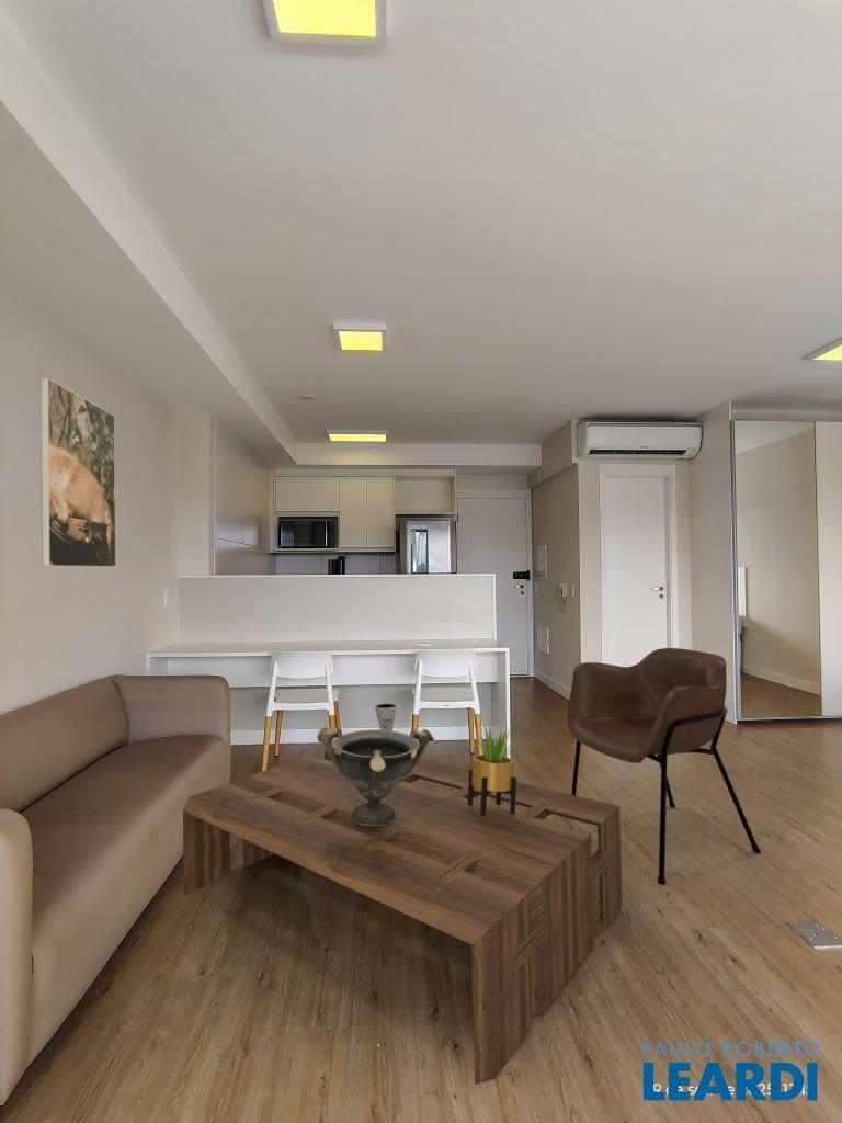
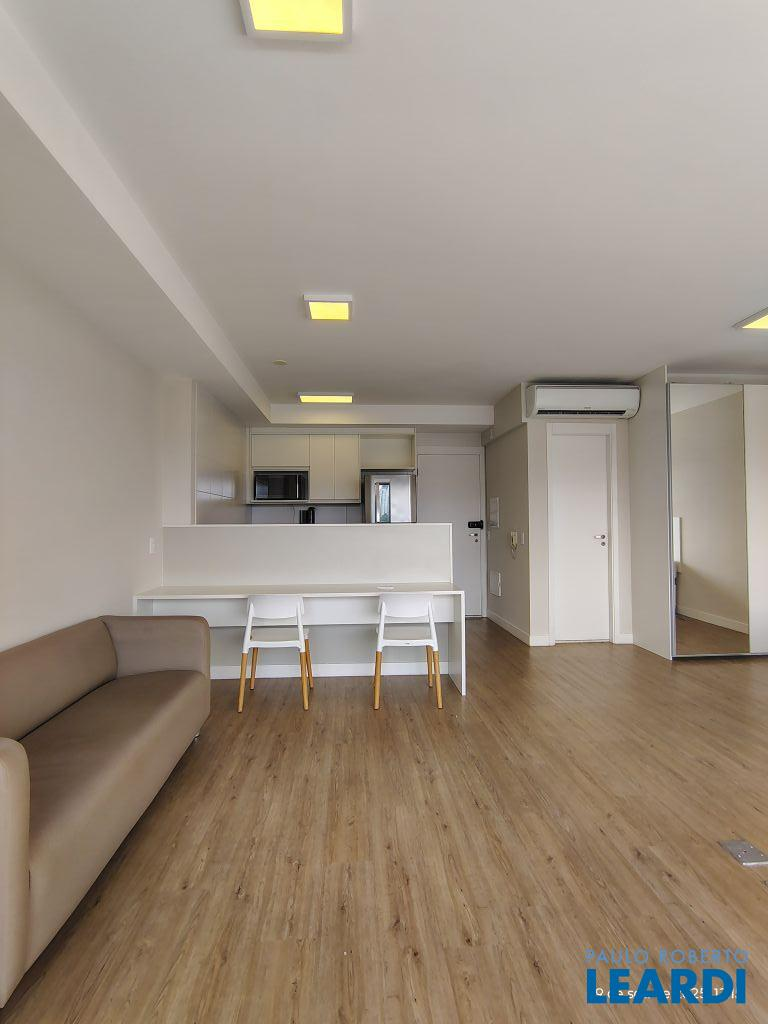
- coffee table (396, 849)
- vase (386, 726)
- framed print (82, 483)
- potted plant (490, 770)
- decorative bowl (372, 770)
- armchair (653, 746)
